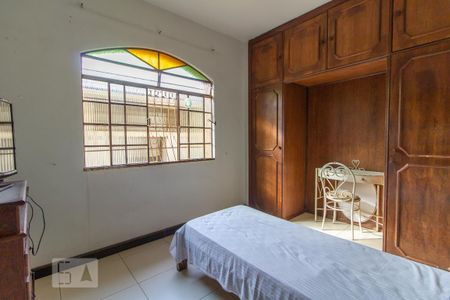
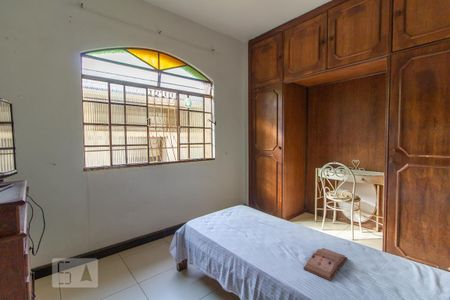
+ hardback book (326, 259)
